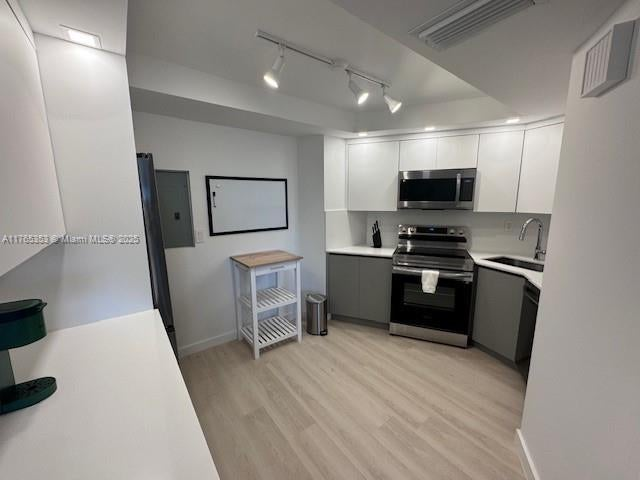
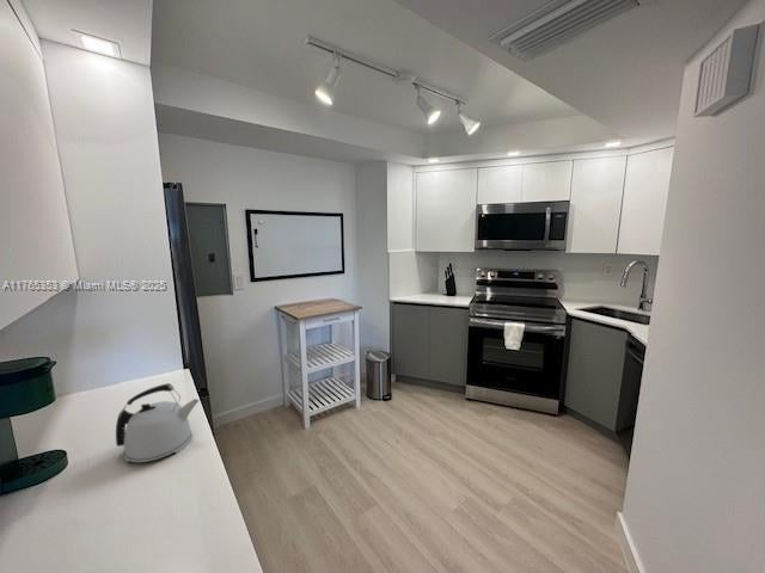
+ kettle (158, 415)
